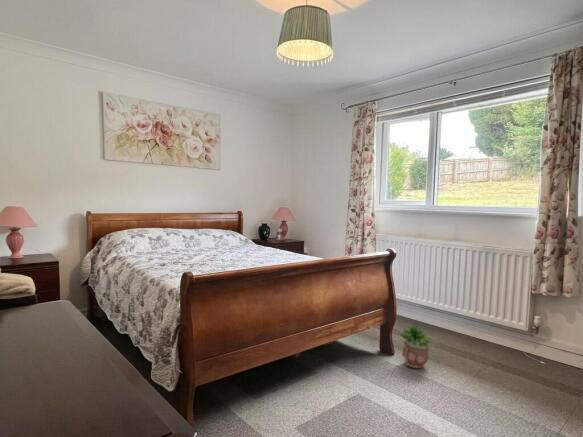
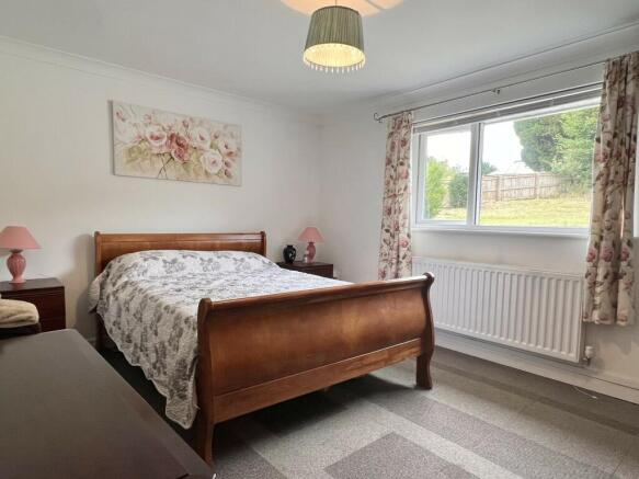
- potted plant (417, 344)
